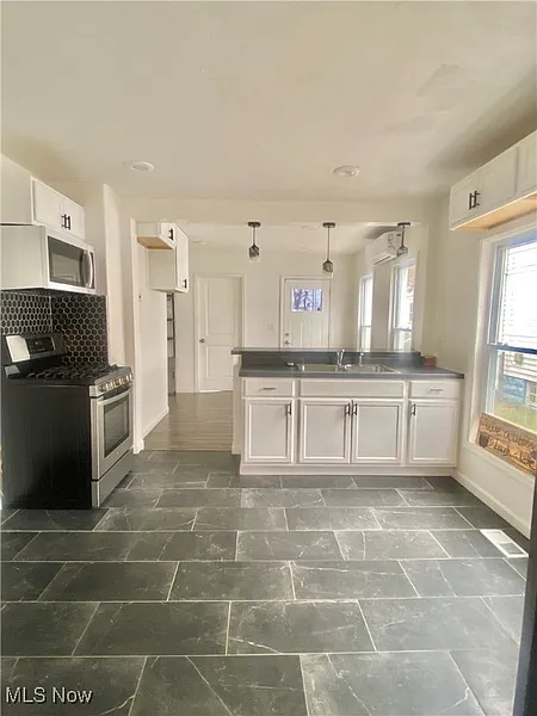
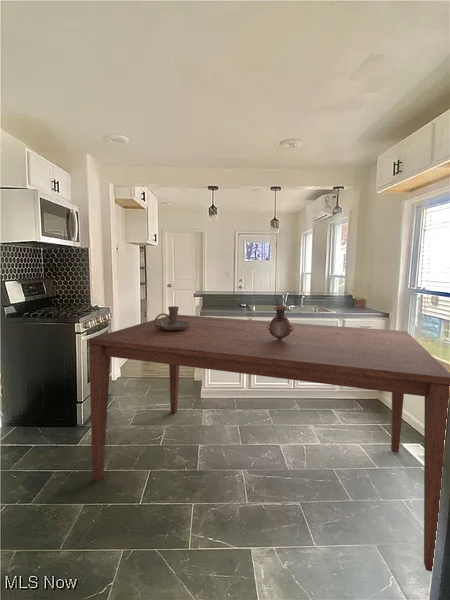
+ vase (280, 322)
+ dining table (266, 376)
+ candle holder (170, 318)
